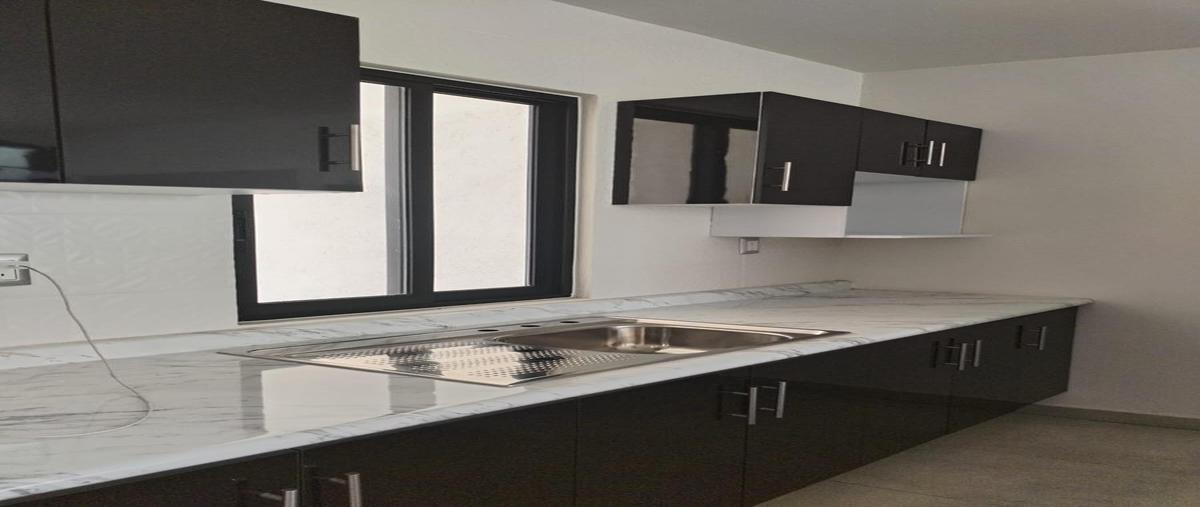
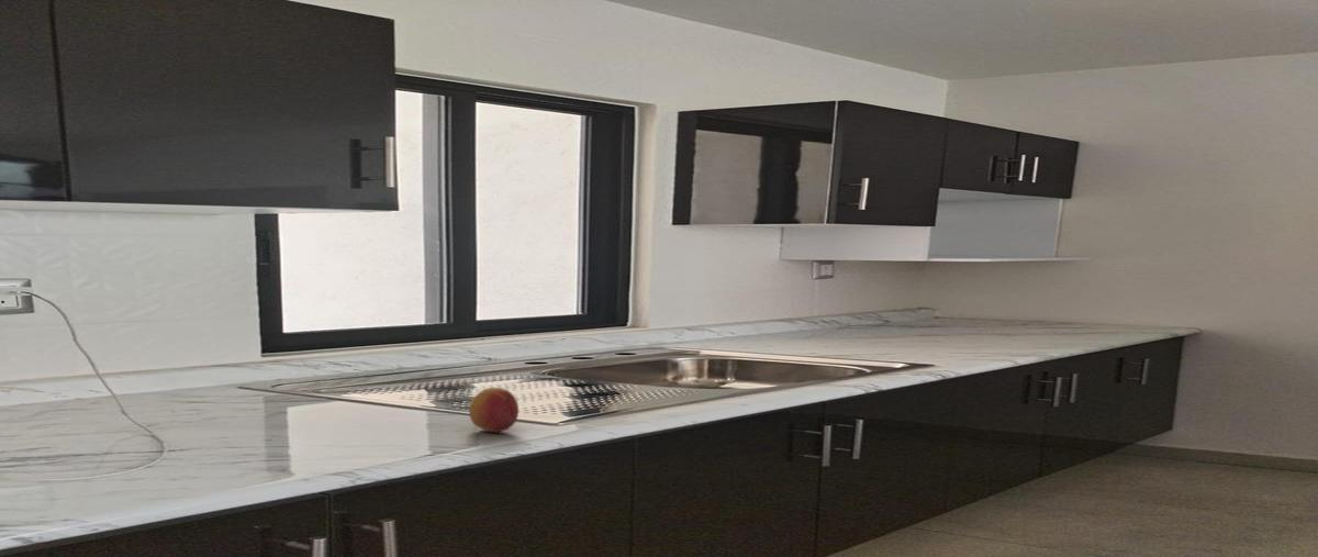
+ fruit (492, 409)
